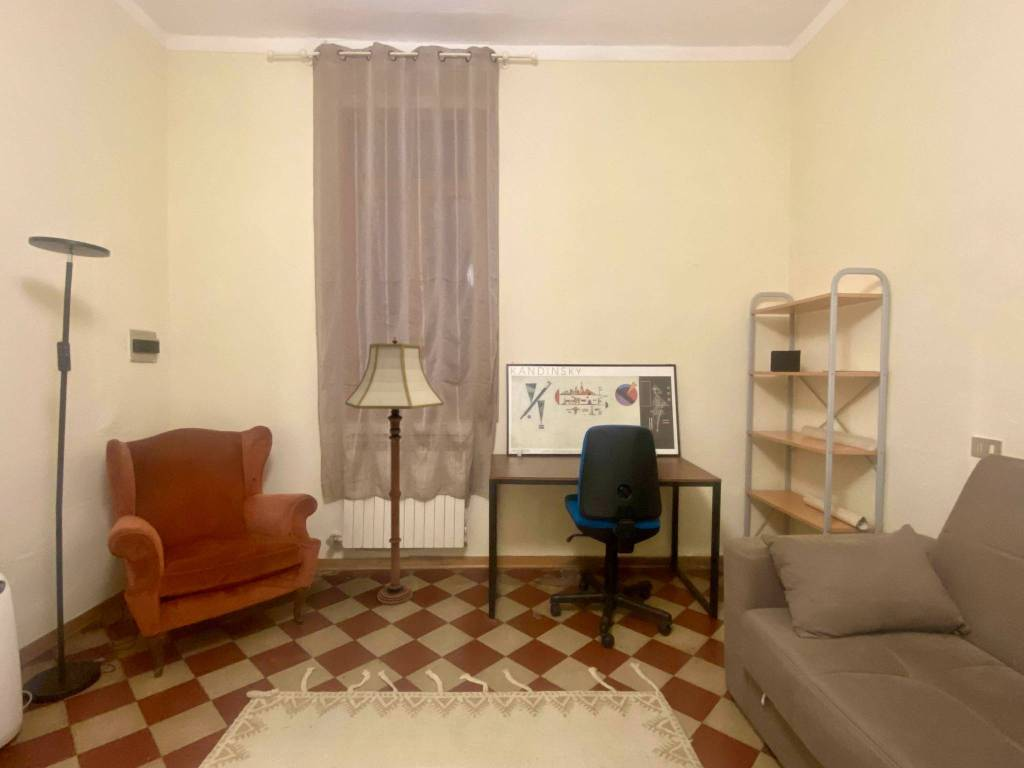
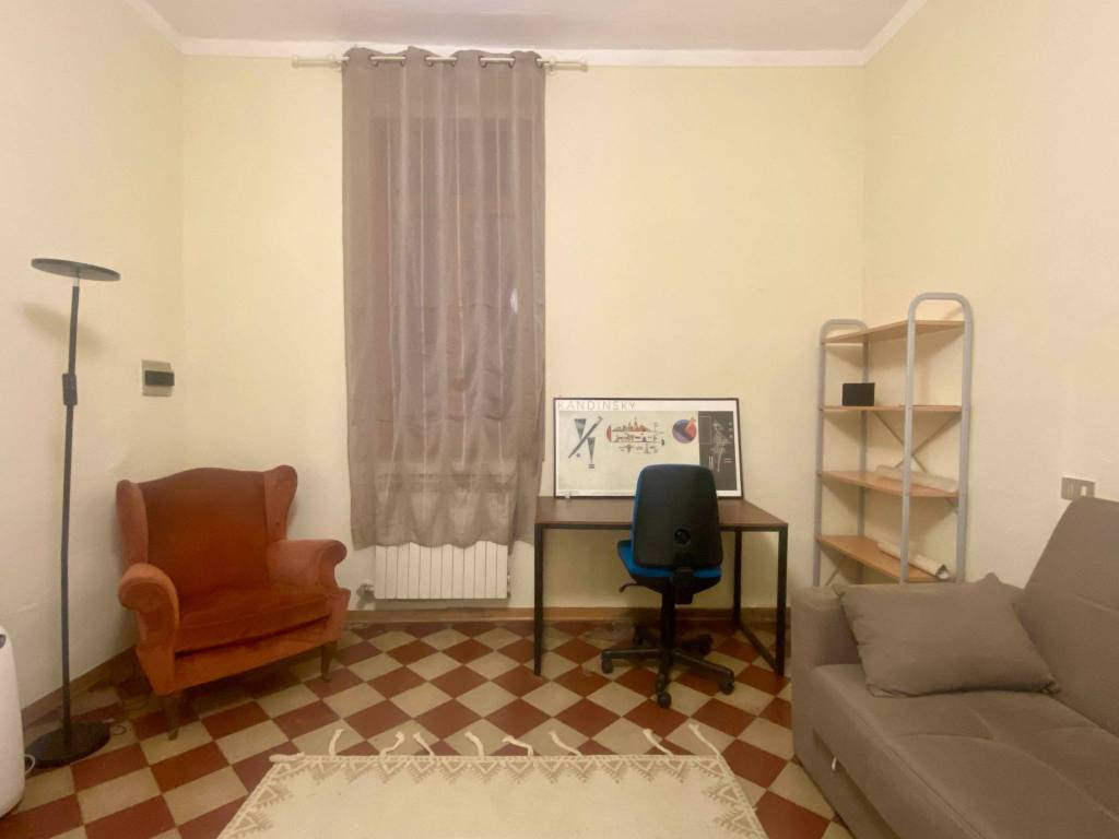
- floor lamp (394, 467)
